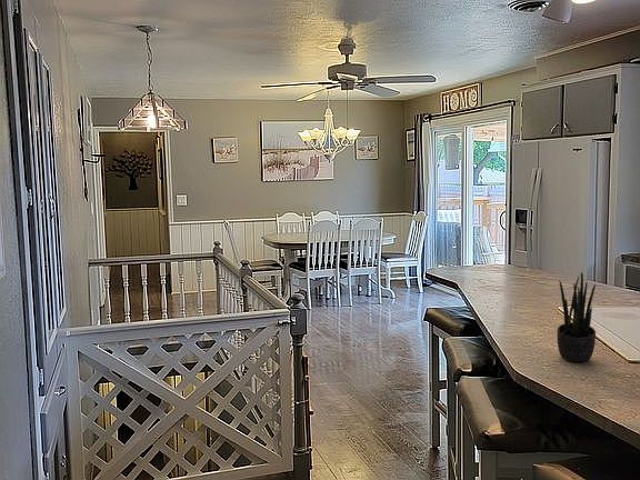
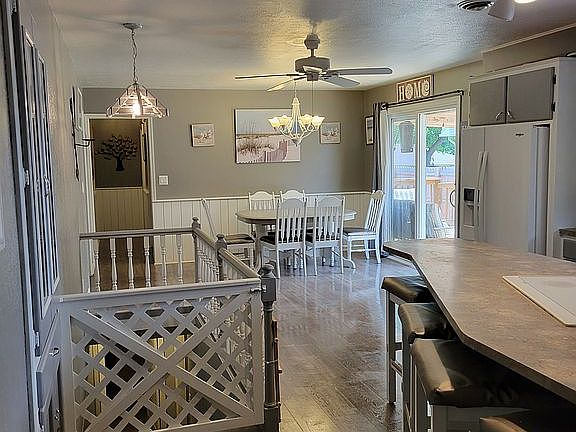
- potted plant (577, 316)
